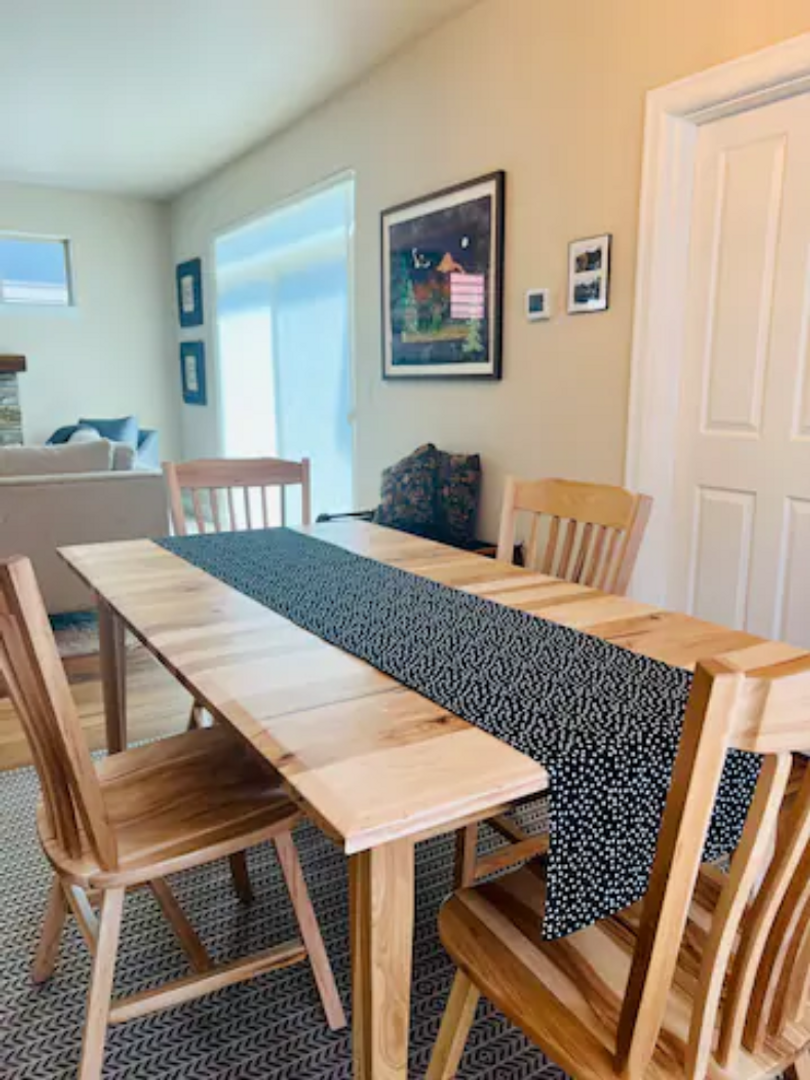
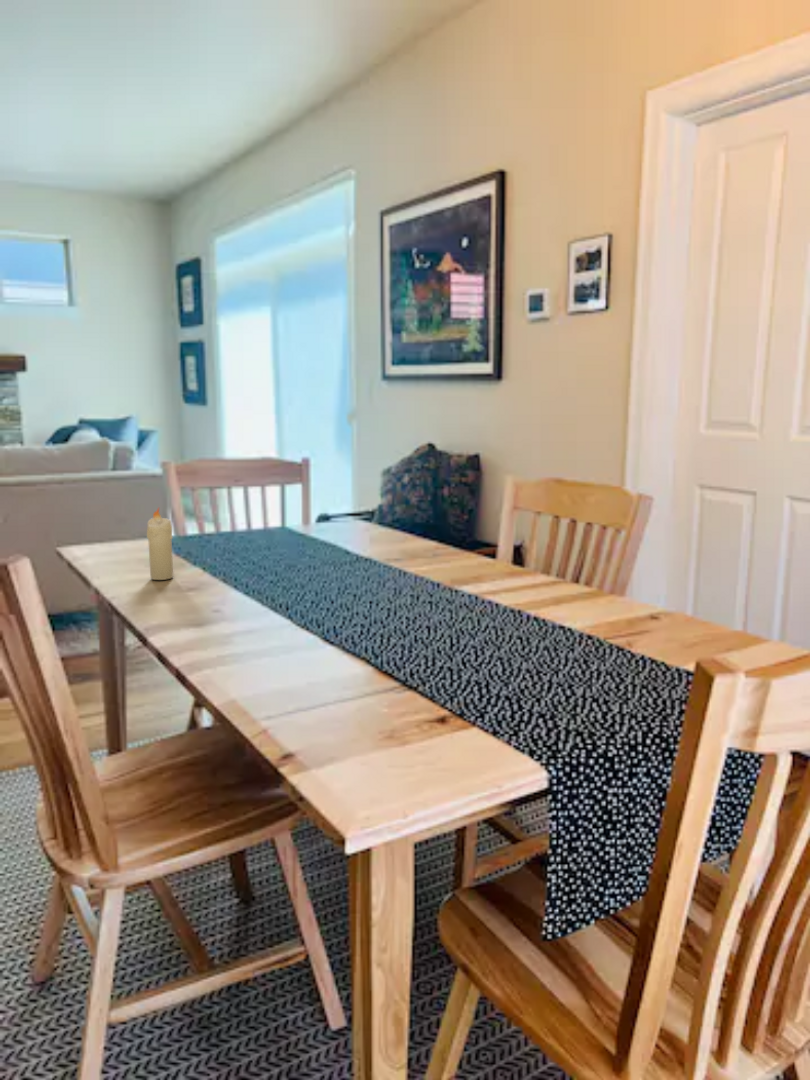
+ candle (160, 542)
